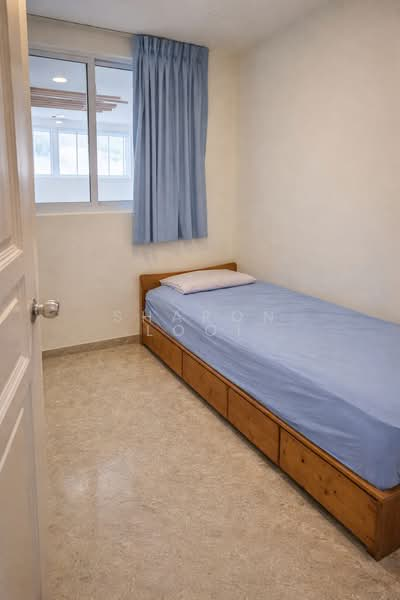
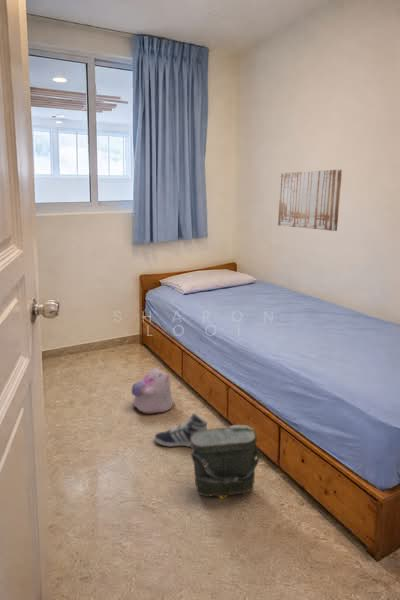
+ plush toy (152, 389)
+ sneaker (181, 429)
+ wall art (307, 200)
+ bag (225, 463)
